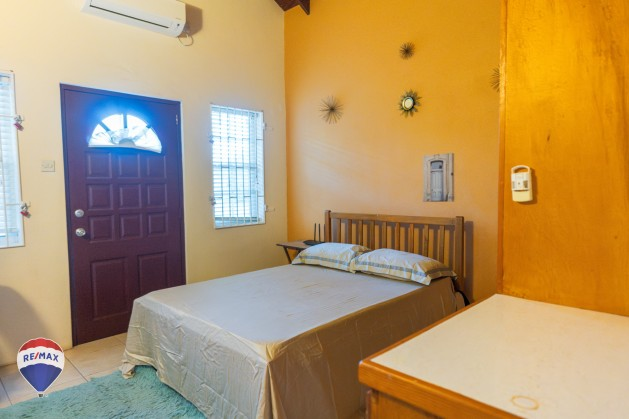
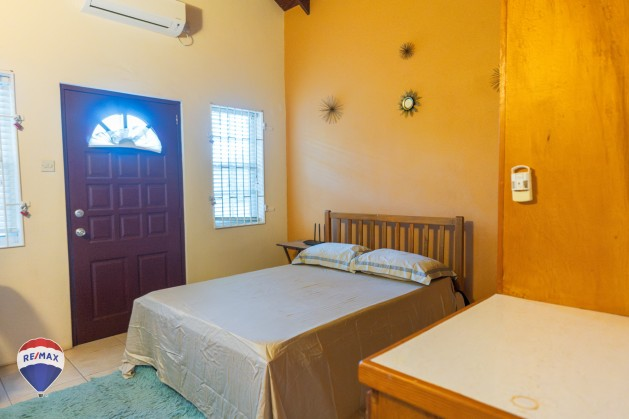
- wall art (438, 178)
